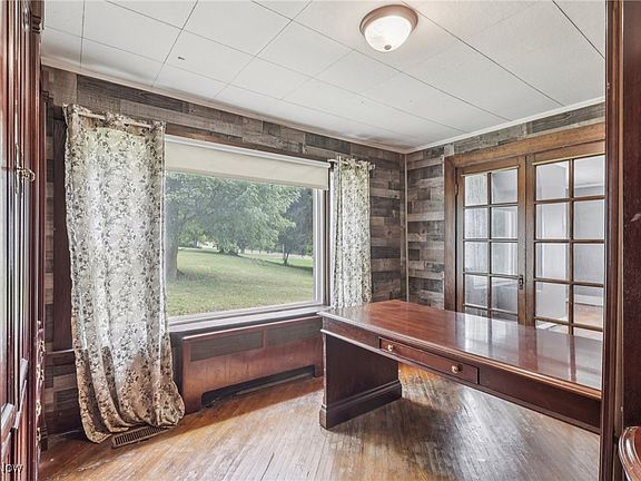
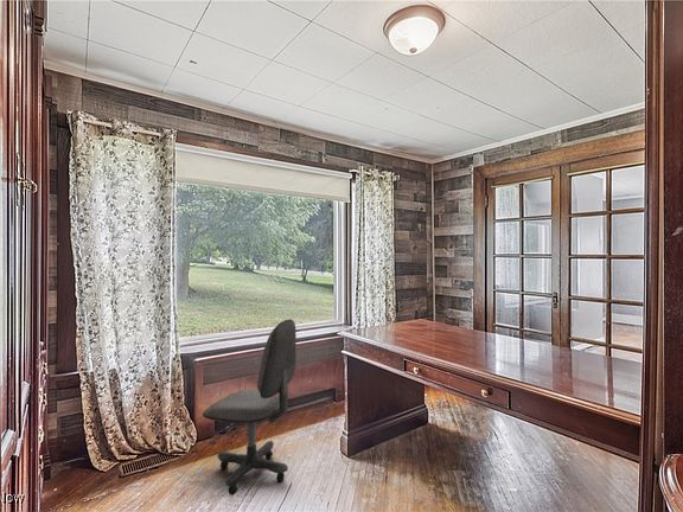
+ office chair (250, 395)
